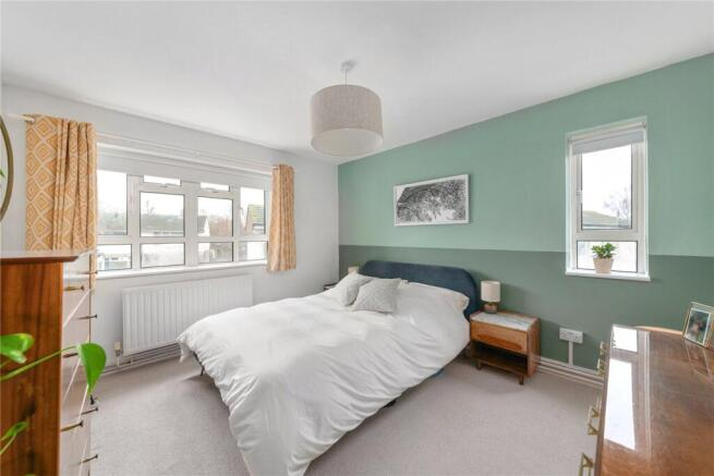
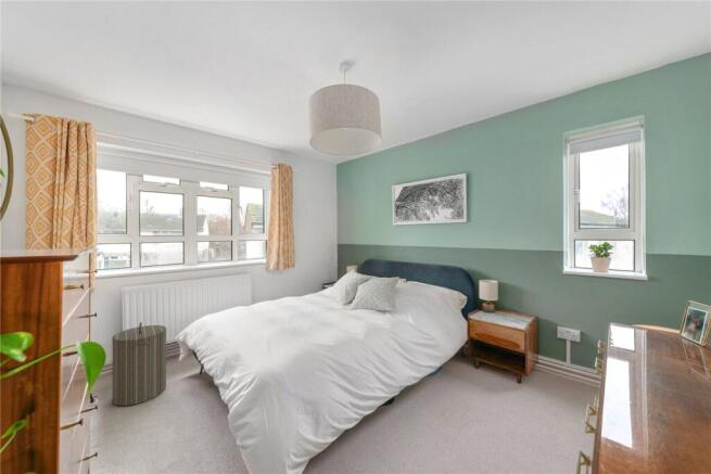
+ laundry hamper (140, 357)
